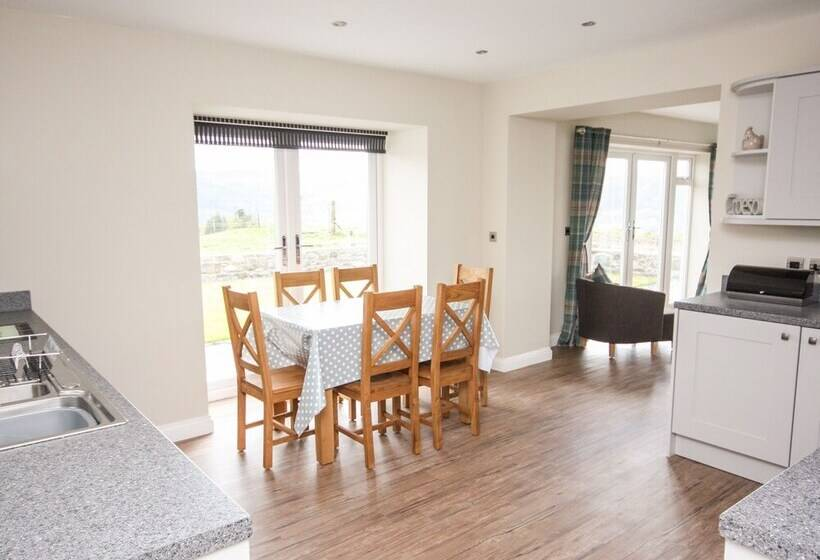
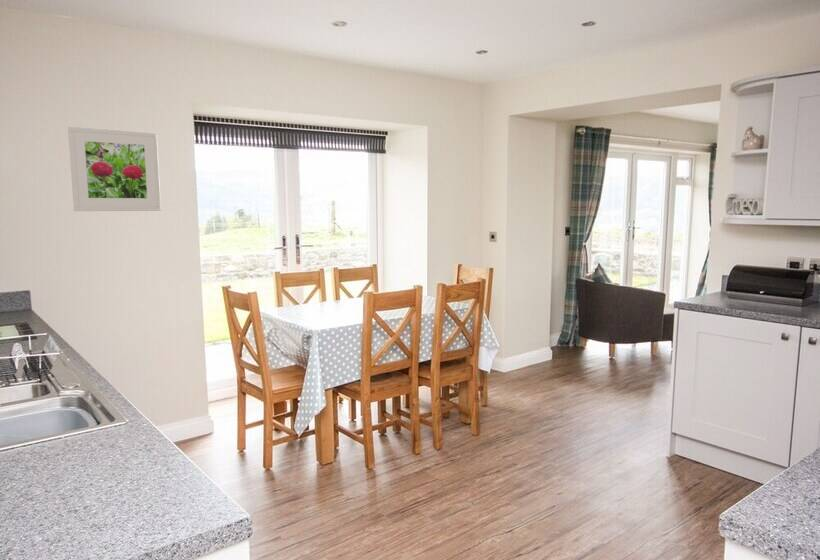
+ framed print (116, 170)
